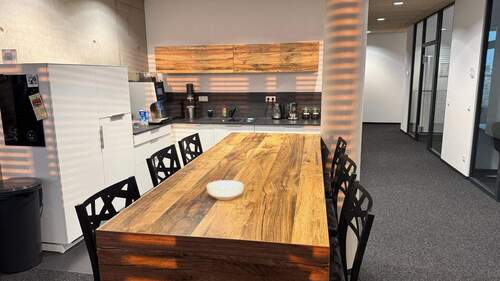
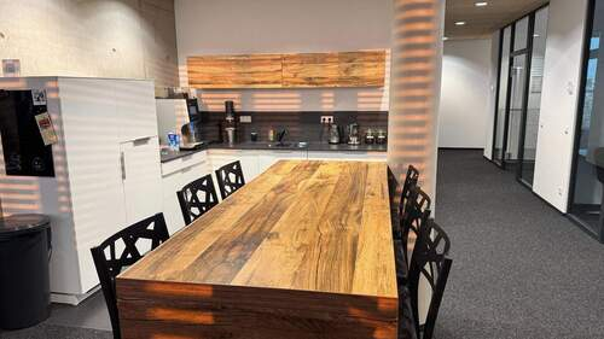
- bowl (225, 190)
